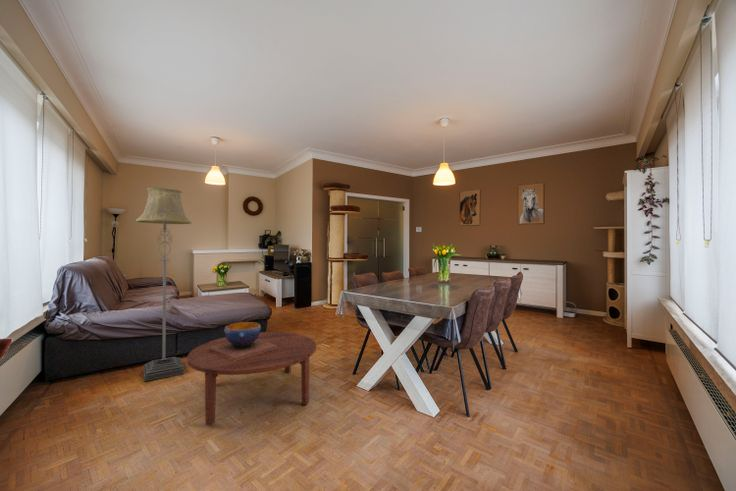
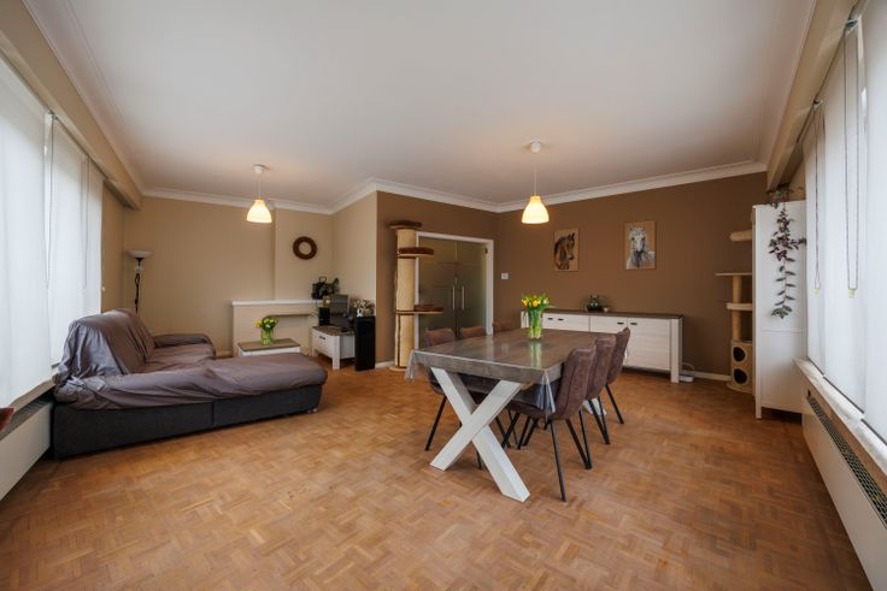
- floor lamp (164, 281)
- coffee table (255, 371)
- decorative bowl (243, 337)
